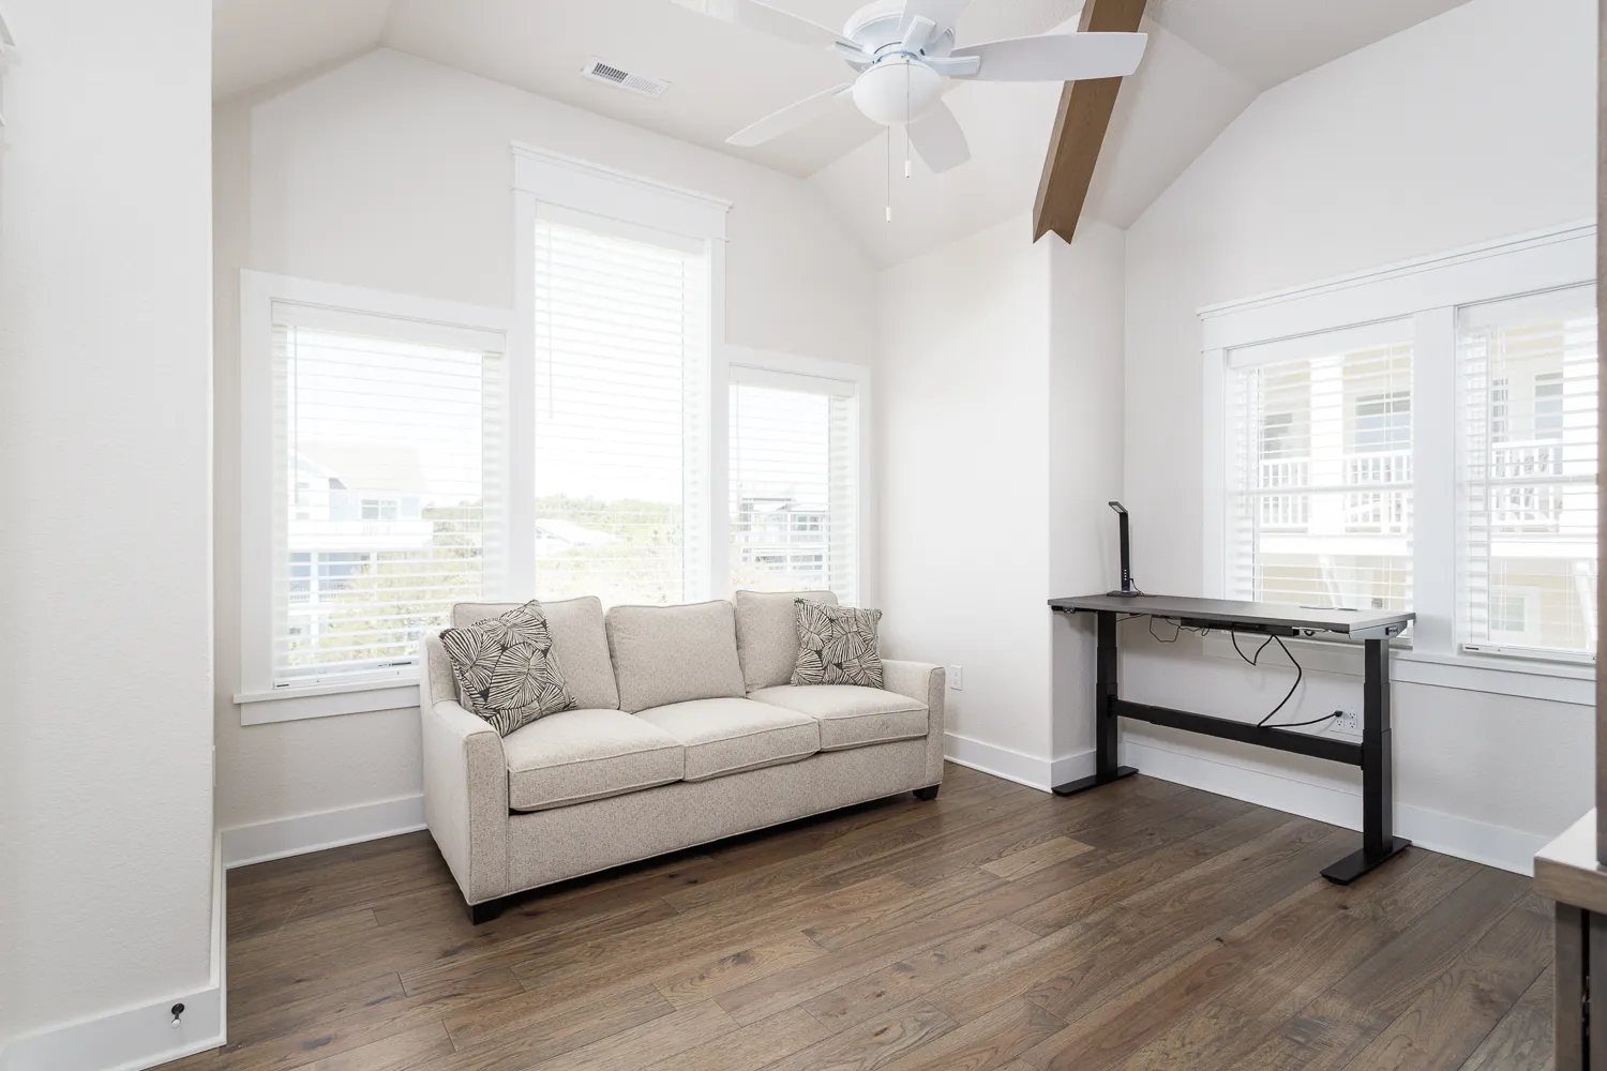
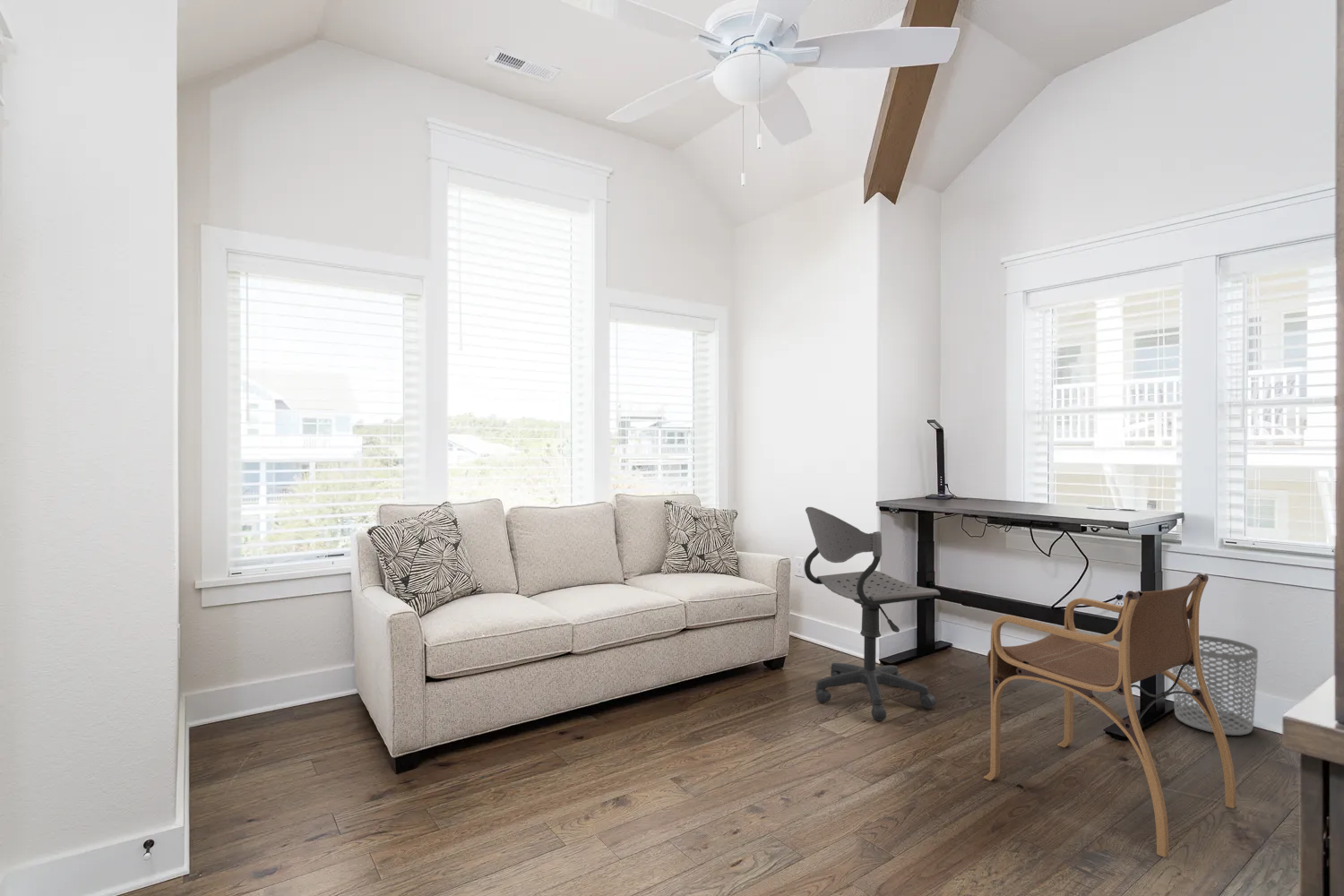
+ office chair (866, 601)
+ armchair (1104, 681)
+ waste bin (1212, 684)
